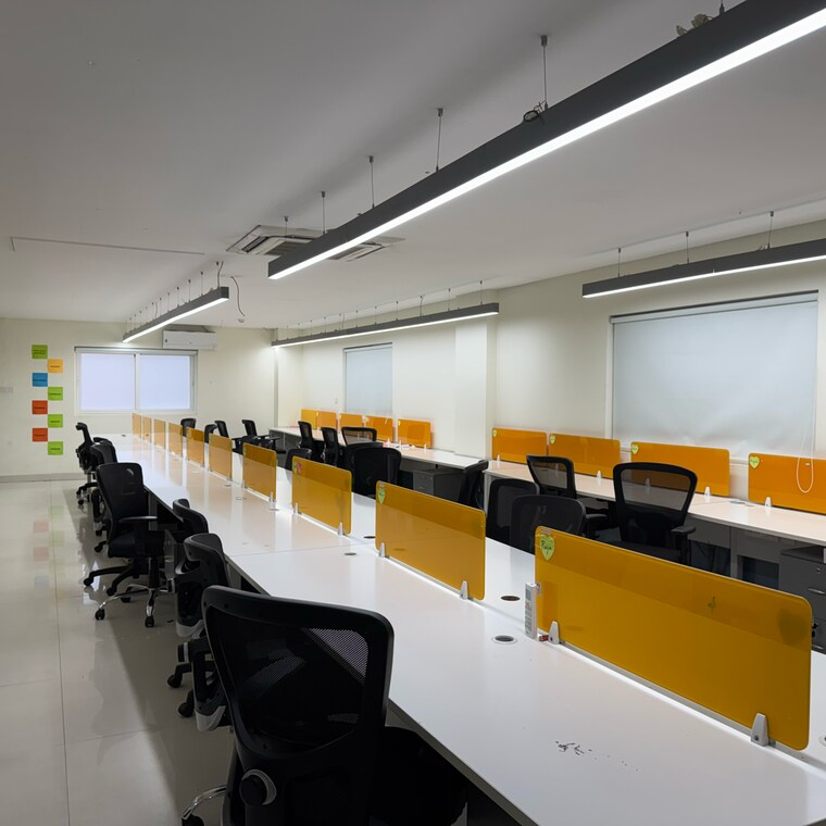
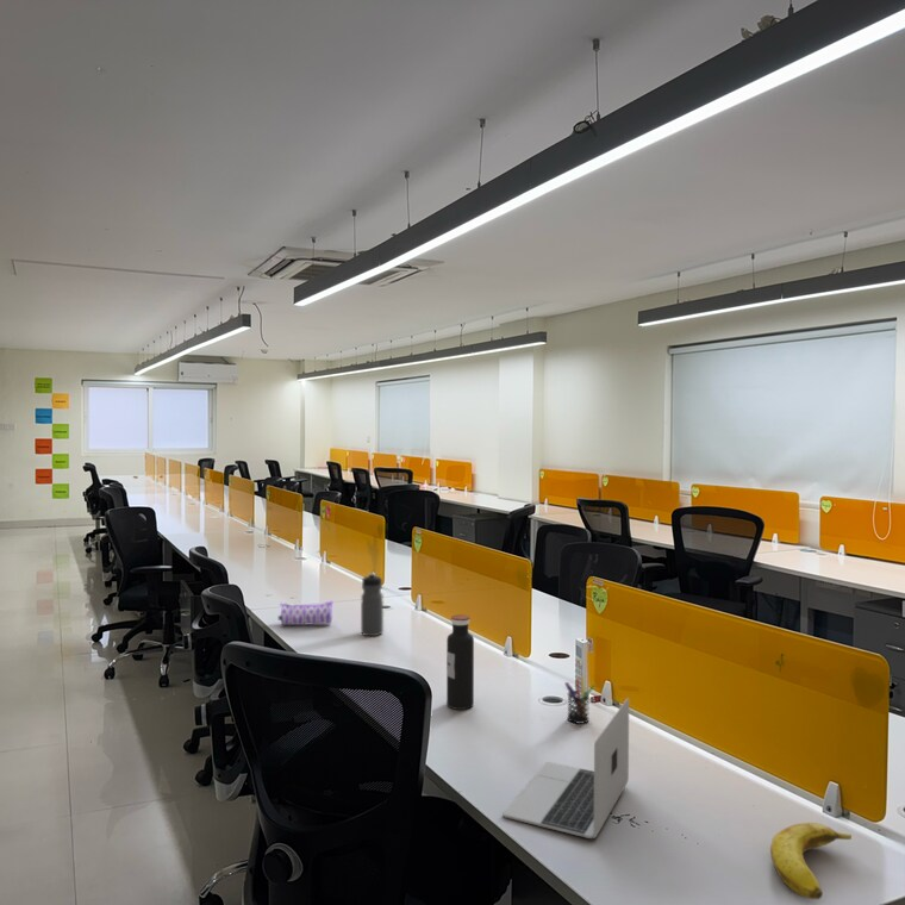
+ water bottle (460, 661)
+ pen holder (580, 698)
+ banana (816, 847)
+ laptop (568, 766)
+ pencil case (306, 612)
+ water bottle (372, 603)
